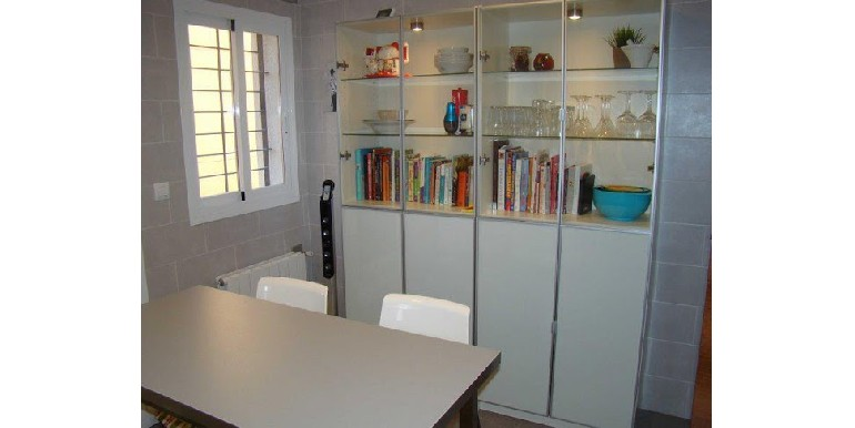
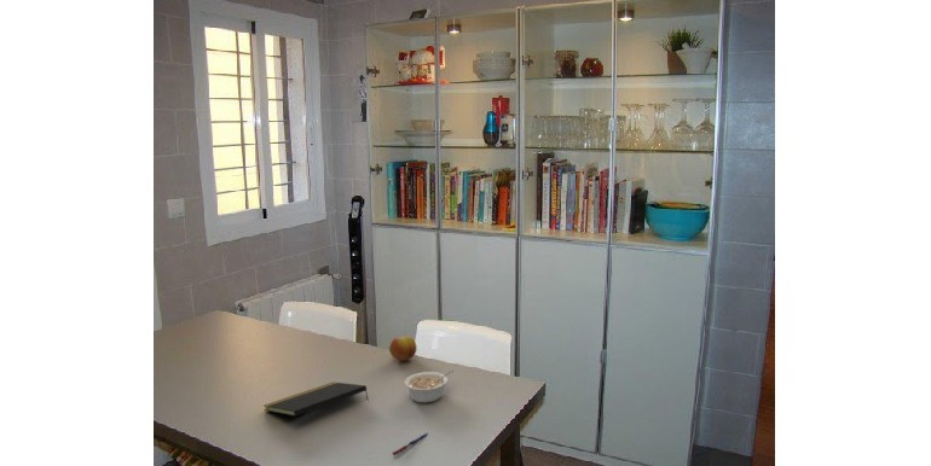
+ fruit (403, 348)
+ pen (411, 442)
+ legume (427, 385)
+ notepad (316, 397)
